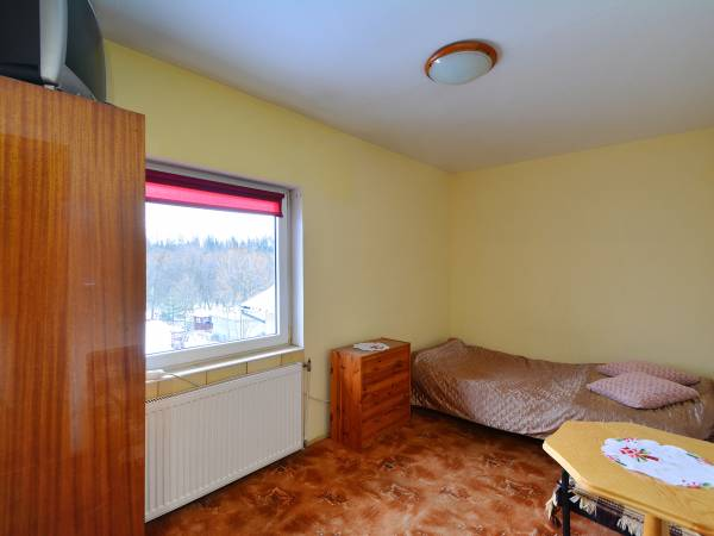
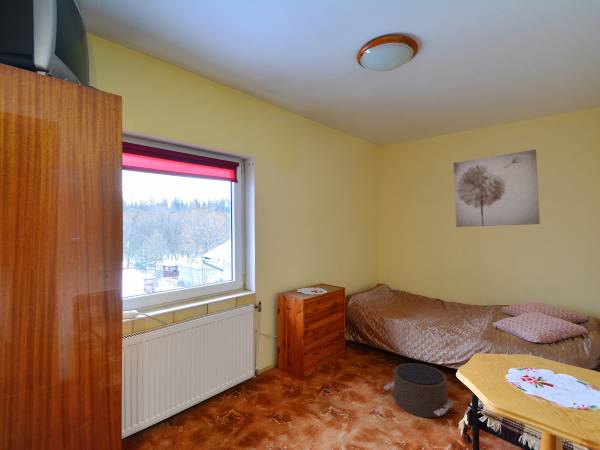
+ pouf (416, 388)
+ wall art (493, 191)
